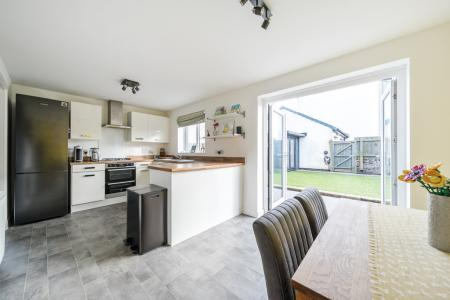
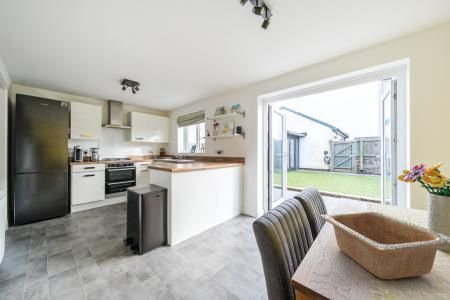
+ serving bowl (377, 242)
